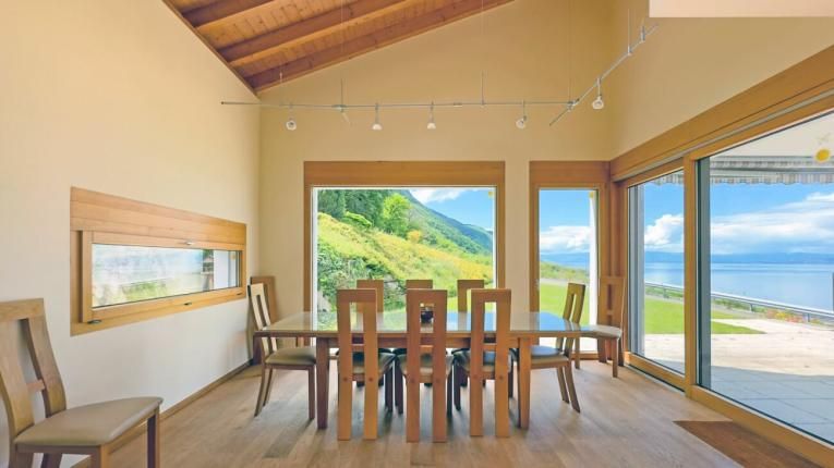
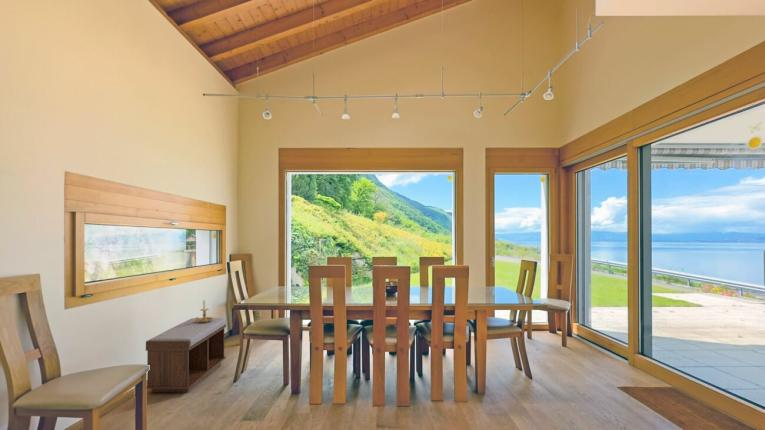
+ bench (190, 351)
+ candle holder (203, 310)
